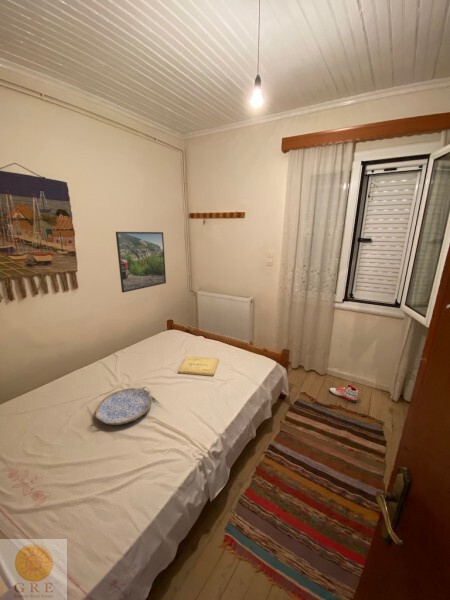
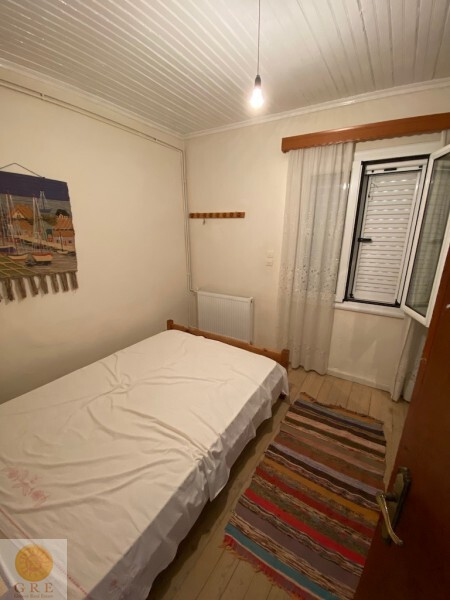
- sneaker (343, 389)
- serving tray (125, 404)
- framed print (143, 260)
- book (199, 365)
